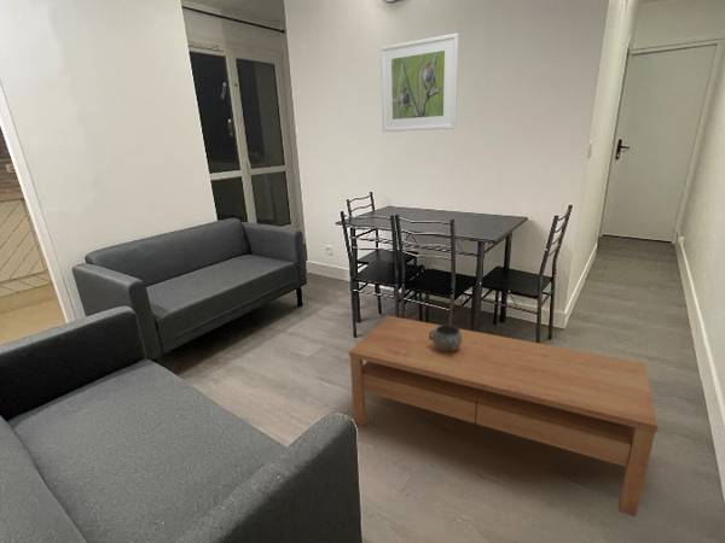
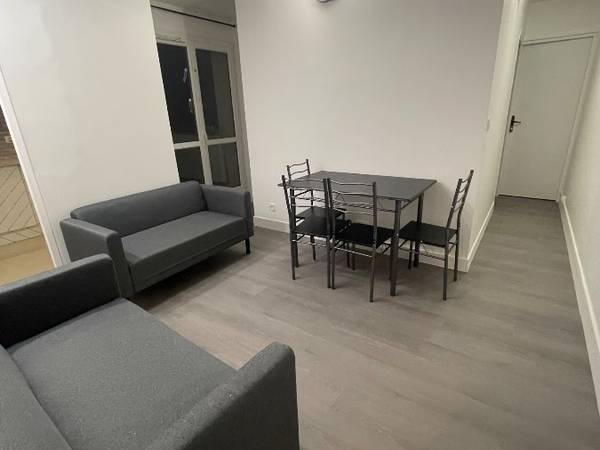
- coffee table (486, 396)
- decorative bowl (445, 339)
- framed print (417, 87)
